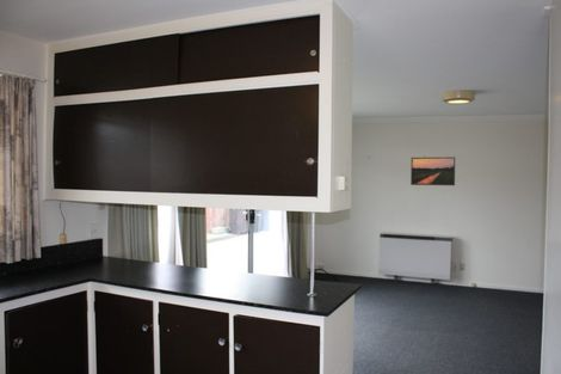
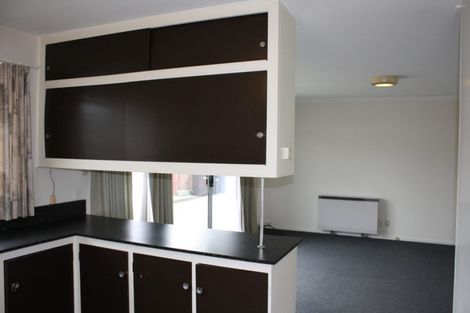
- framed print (432, 171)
